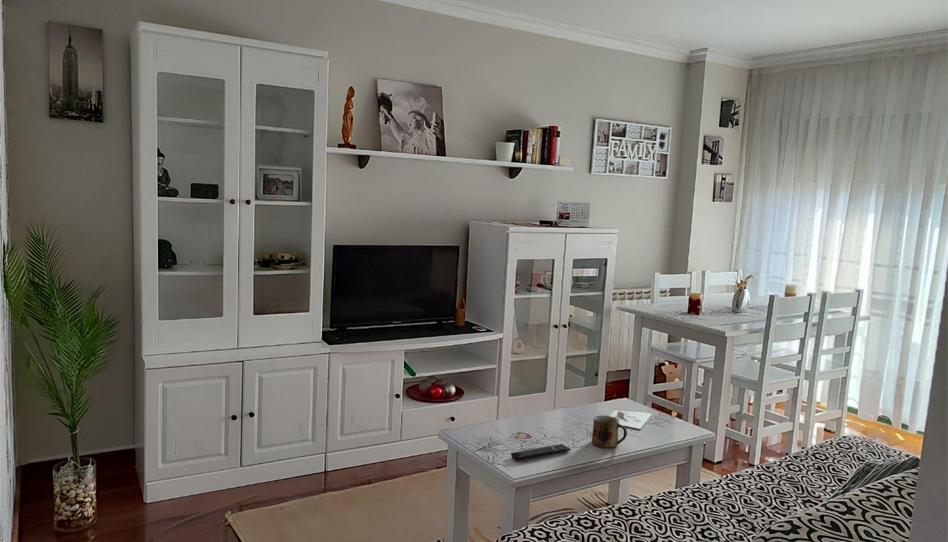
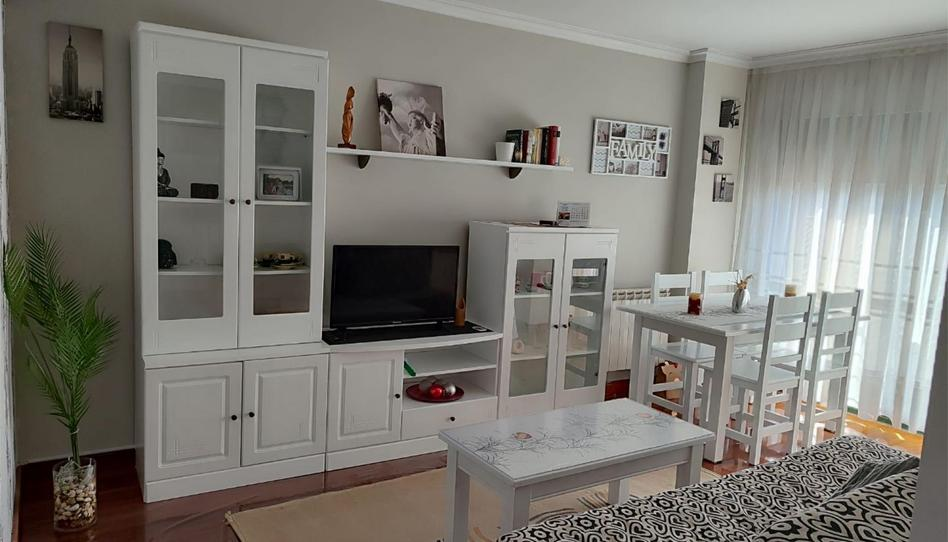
- architectural model (628, 415)
- mug (607, 431)
- remote control (540, 452)
